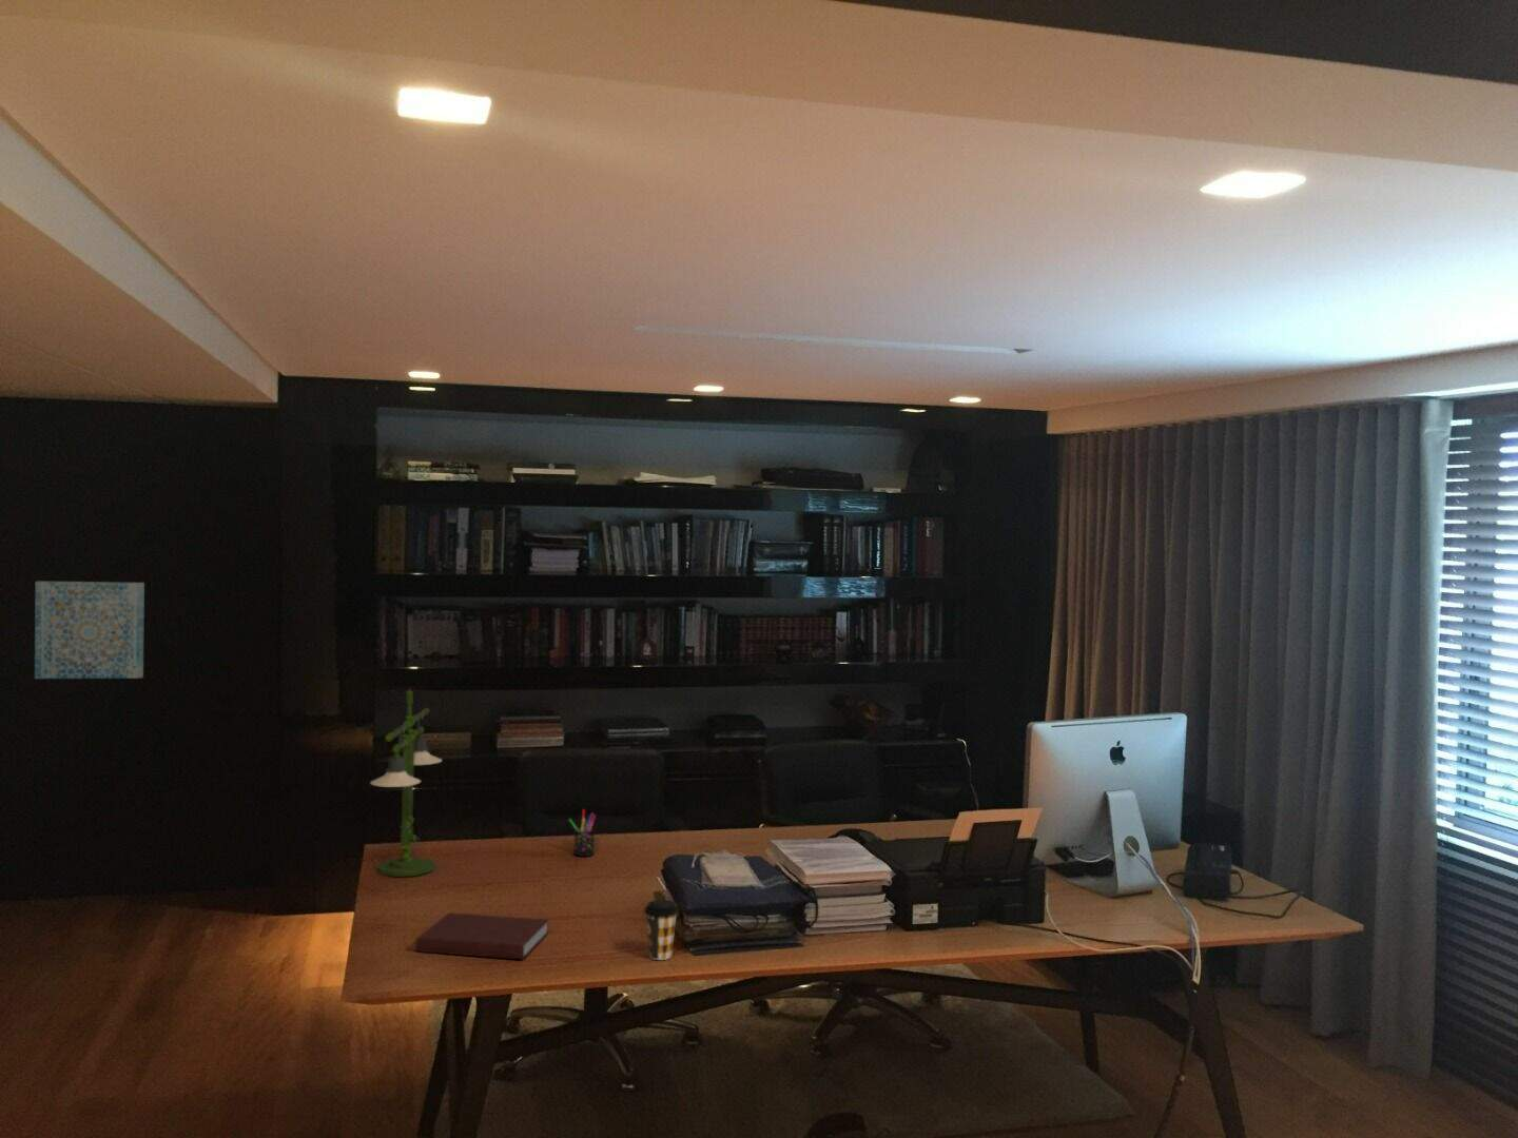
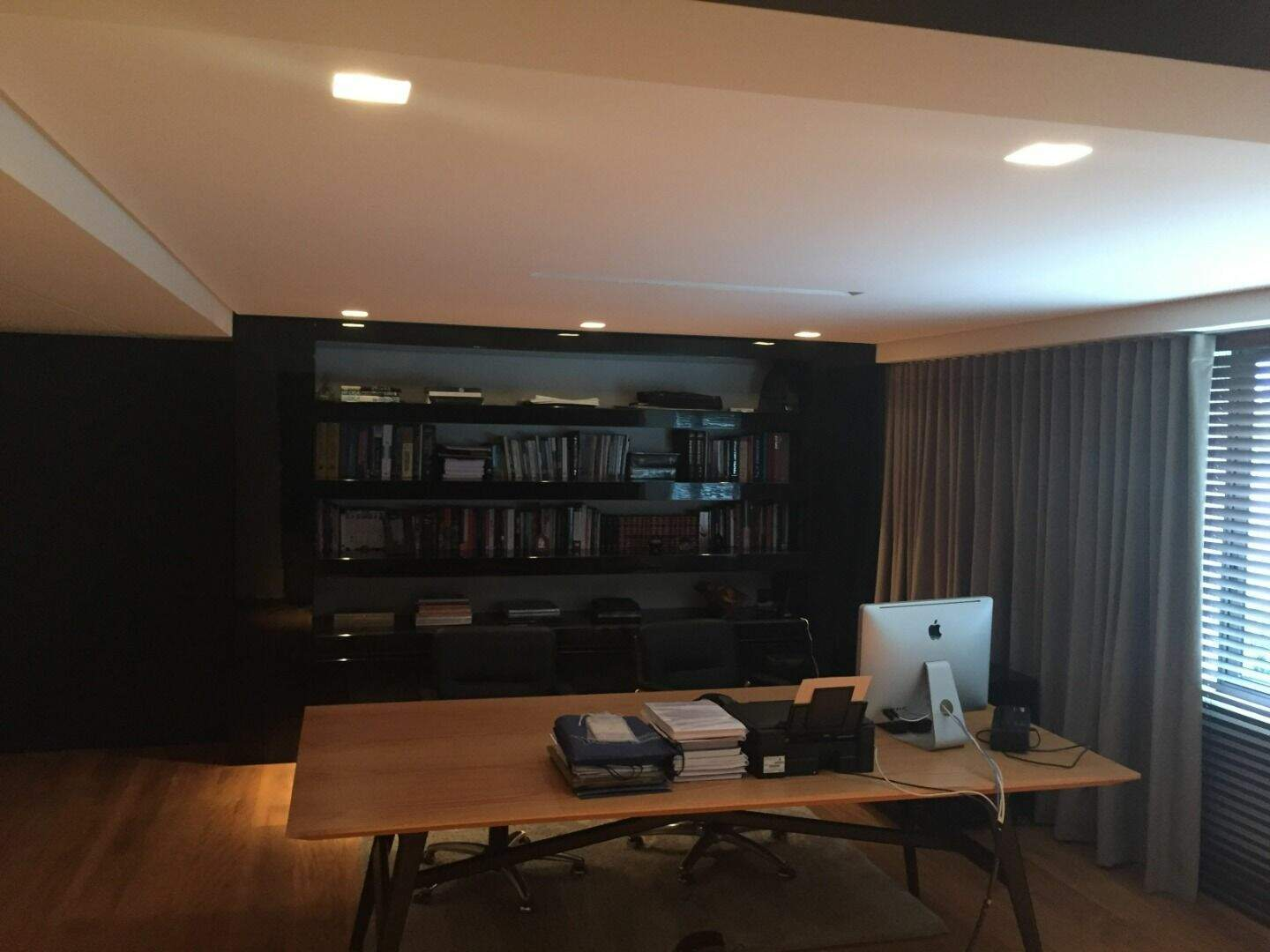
- pen holder (581, 832)
- desk lamp (406, 778)
- coffee cup (661, 929)
- notebook (484, 935)
- wall art (90, 629)
